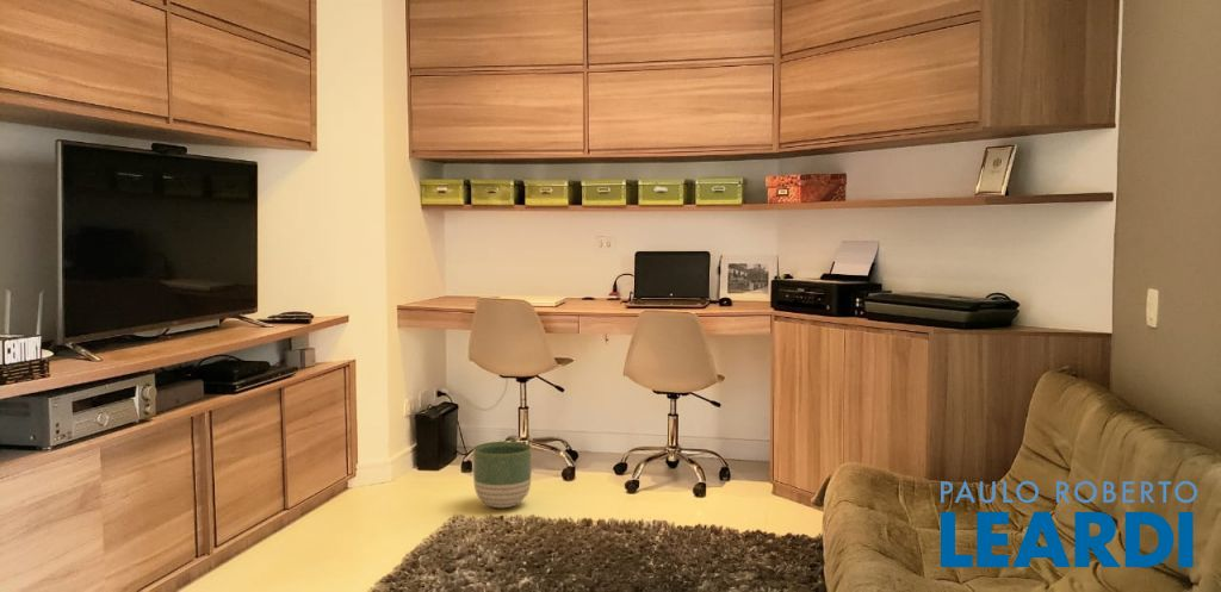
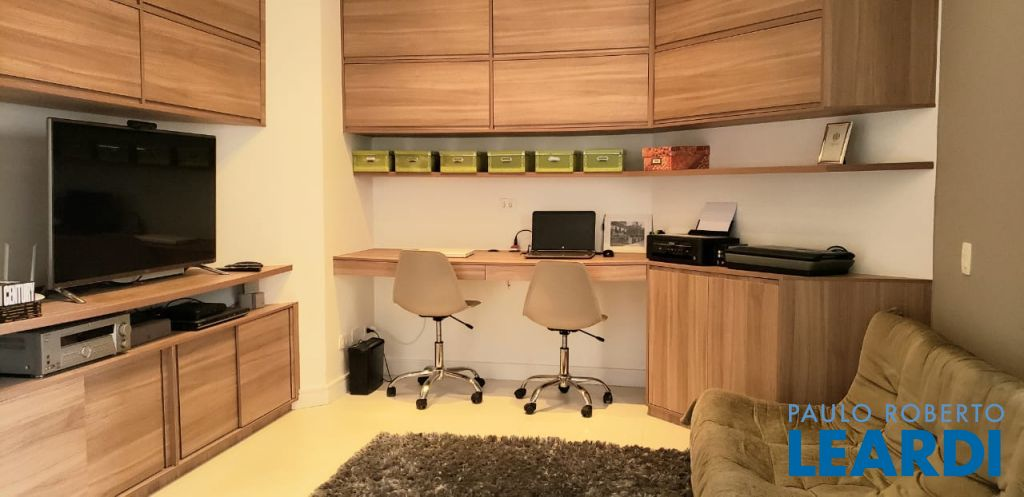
- planter (502, 476)
